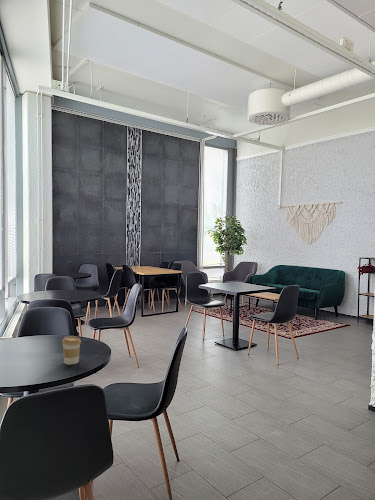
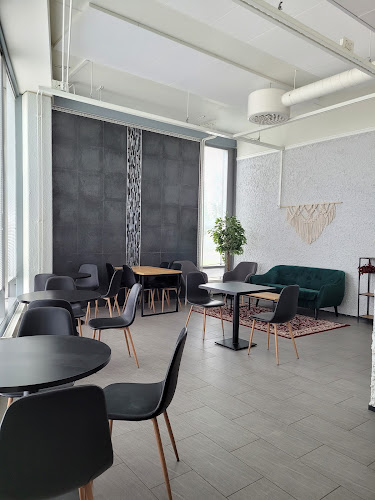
- coffee cup (71, 349)
